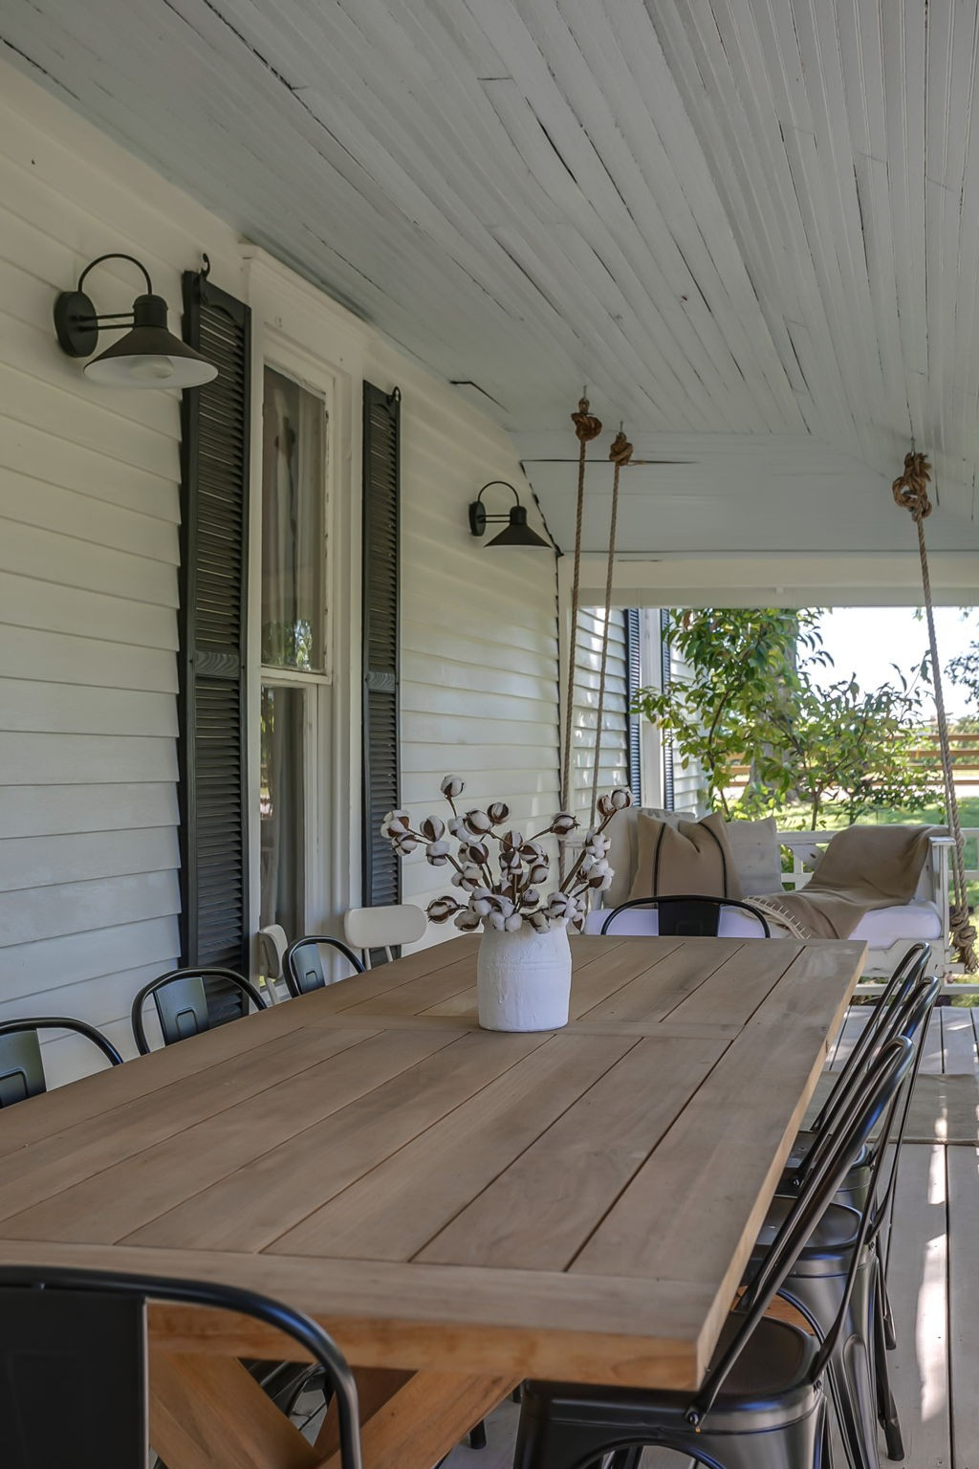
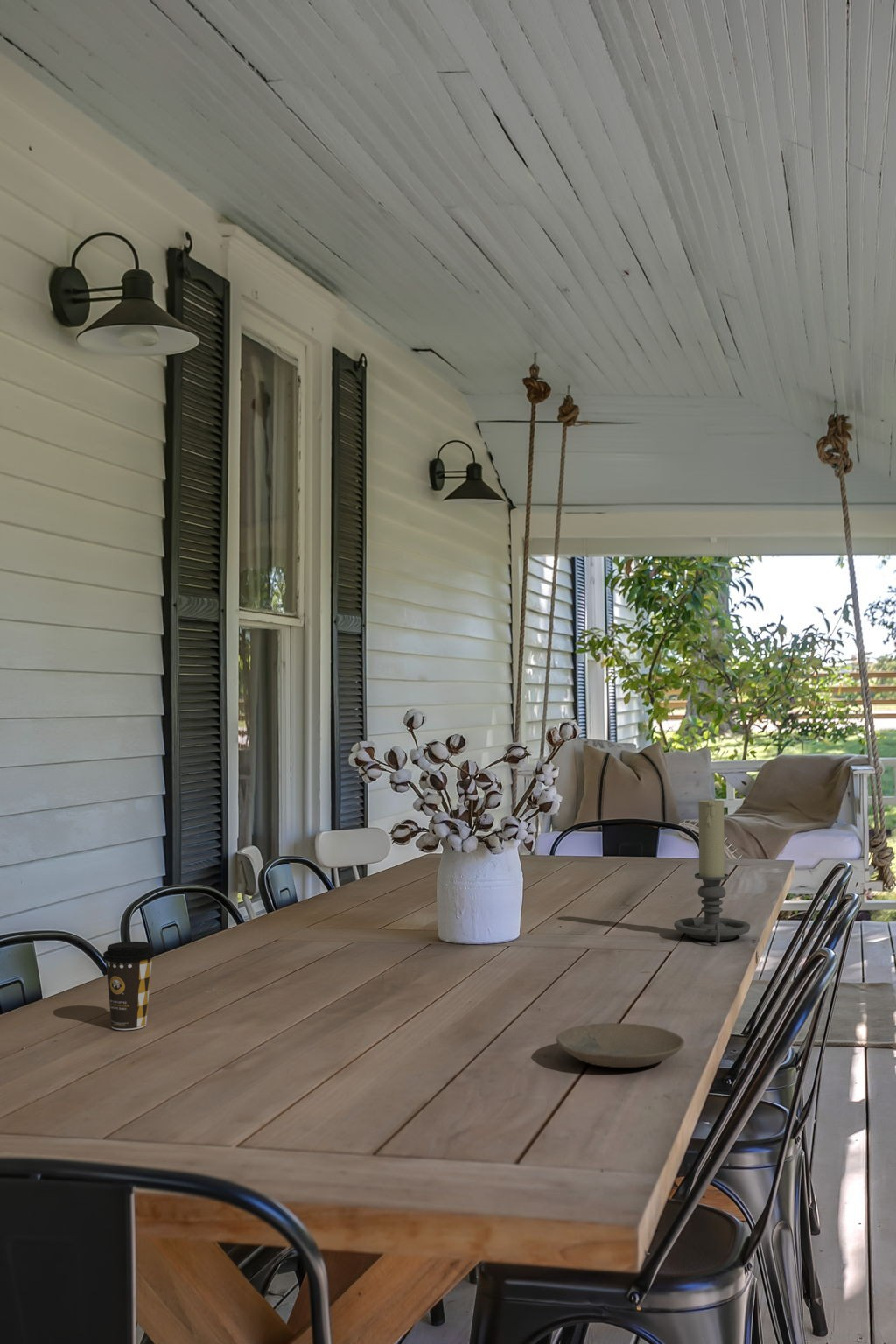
+ candle holder (711, 867)
+ plate (620, 1048)
+ coffee cup (129, 985)
